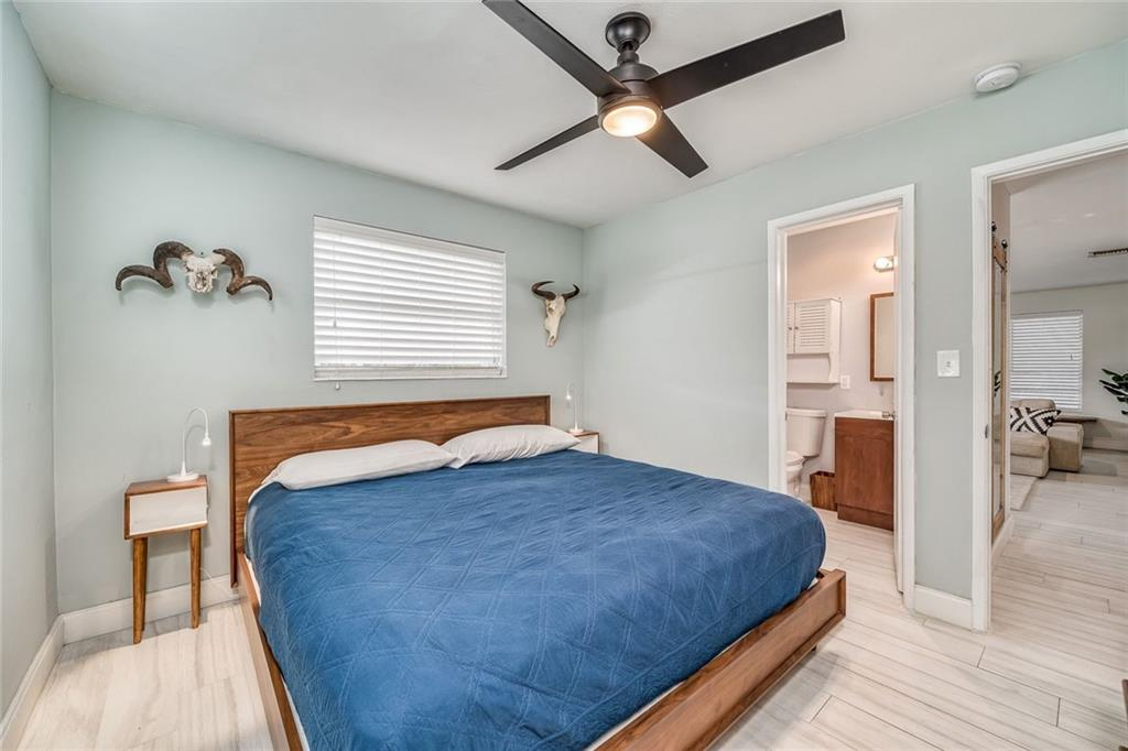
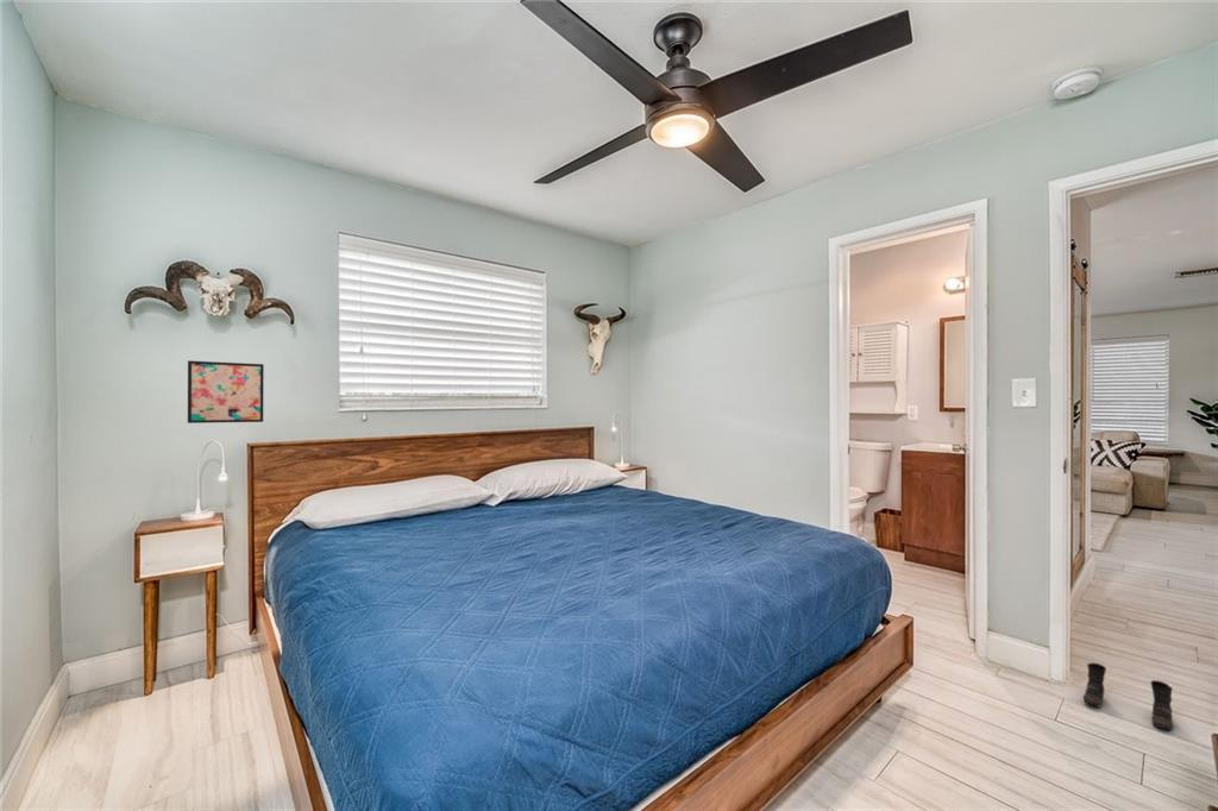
+ boots (1104, 691)
+ wall art (226, 392)
